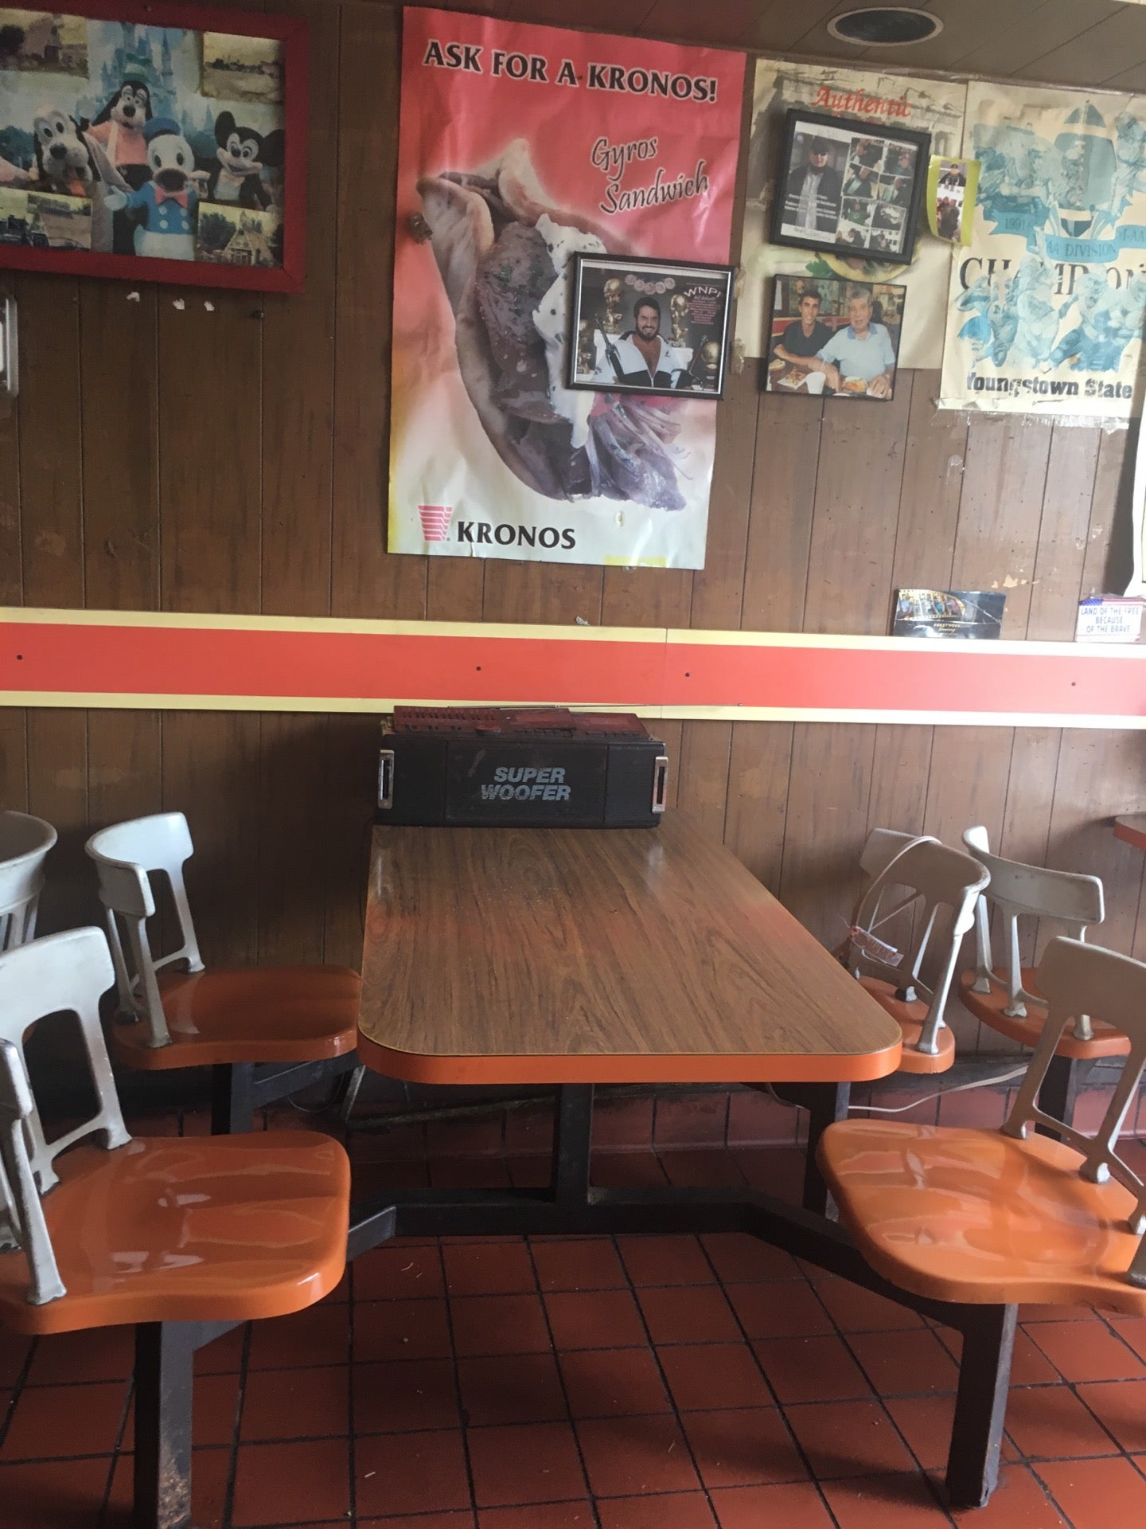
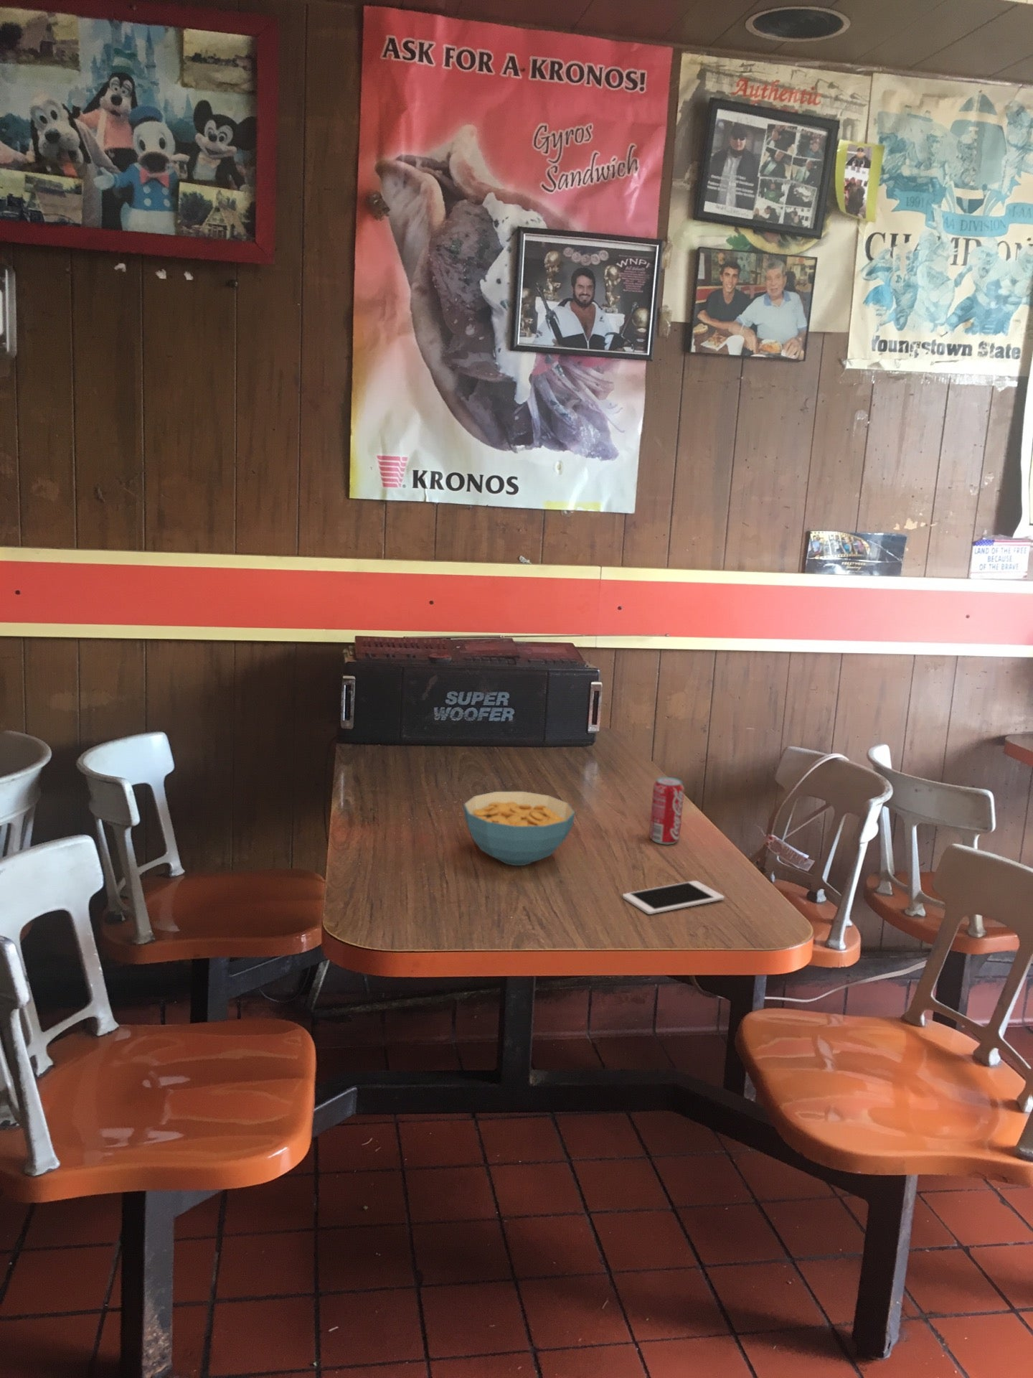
+ beverage can (666, 811)
+ cell phone (673, 896)
+ cereal bowl (518, 834)
